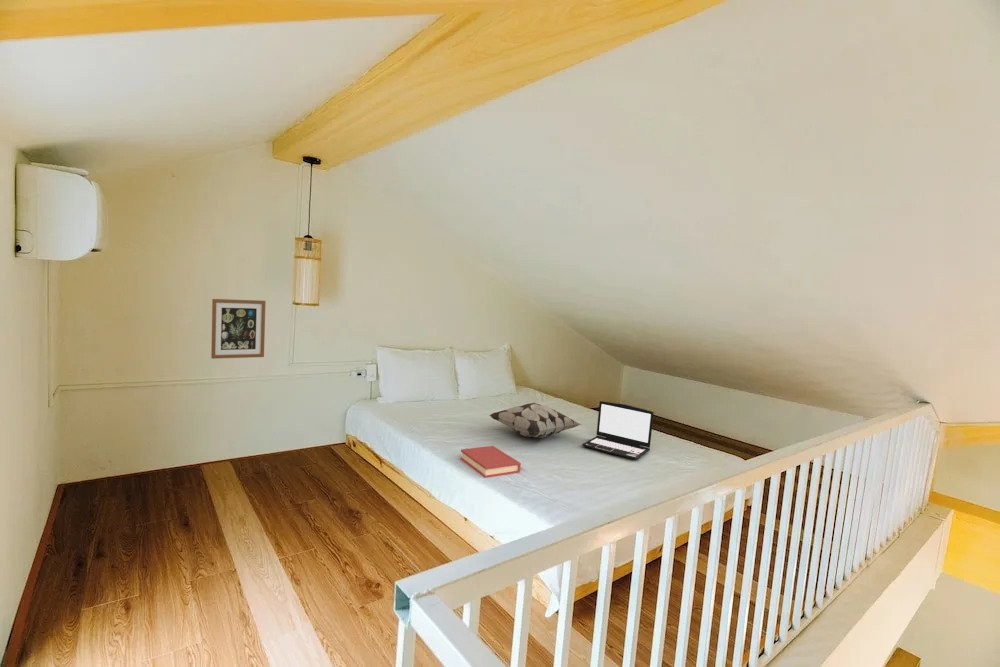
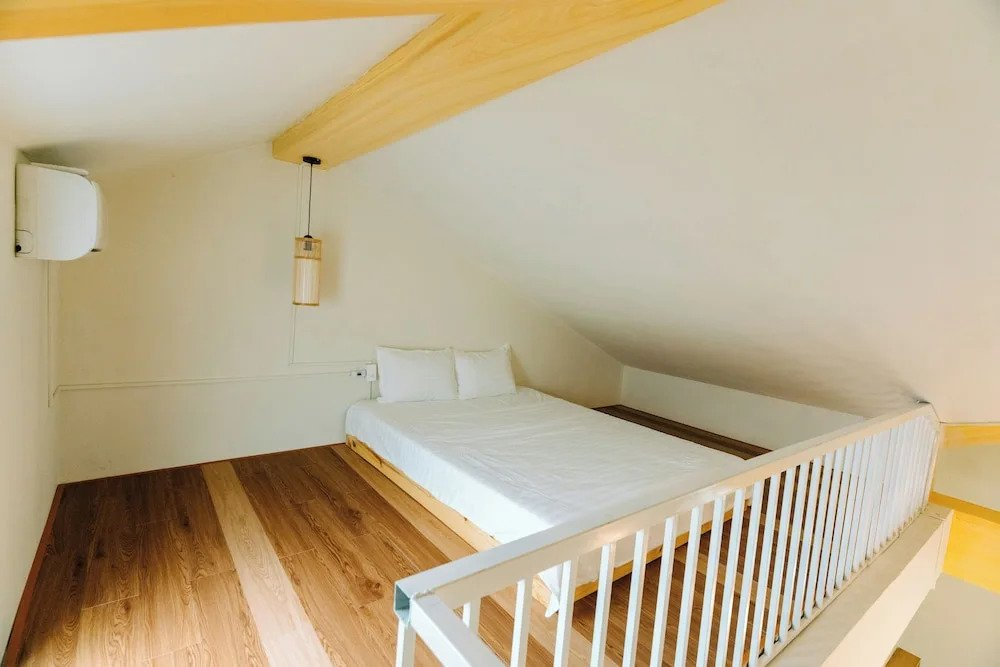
- laptop (617, 428)
- hardback book (489, 460)
- wall art (239, 328)
- decorative pillow (534, 419)
